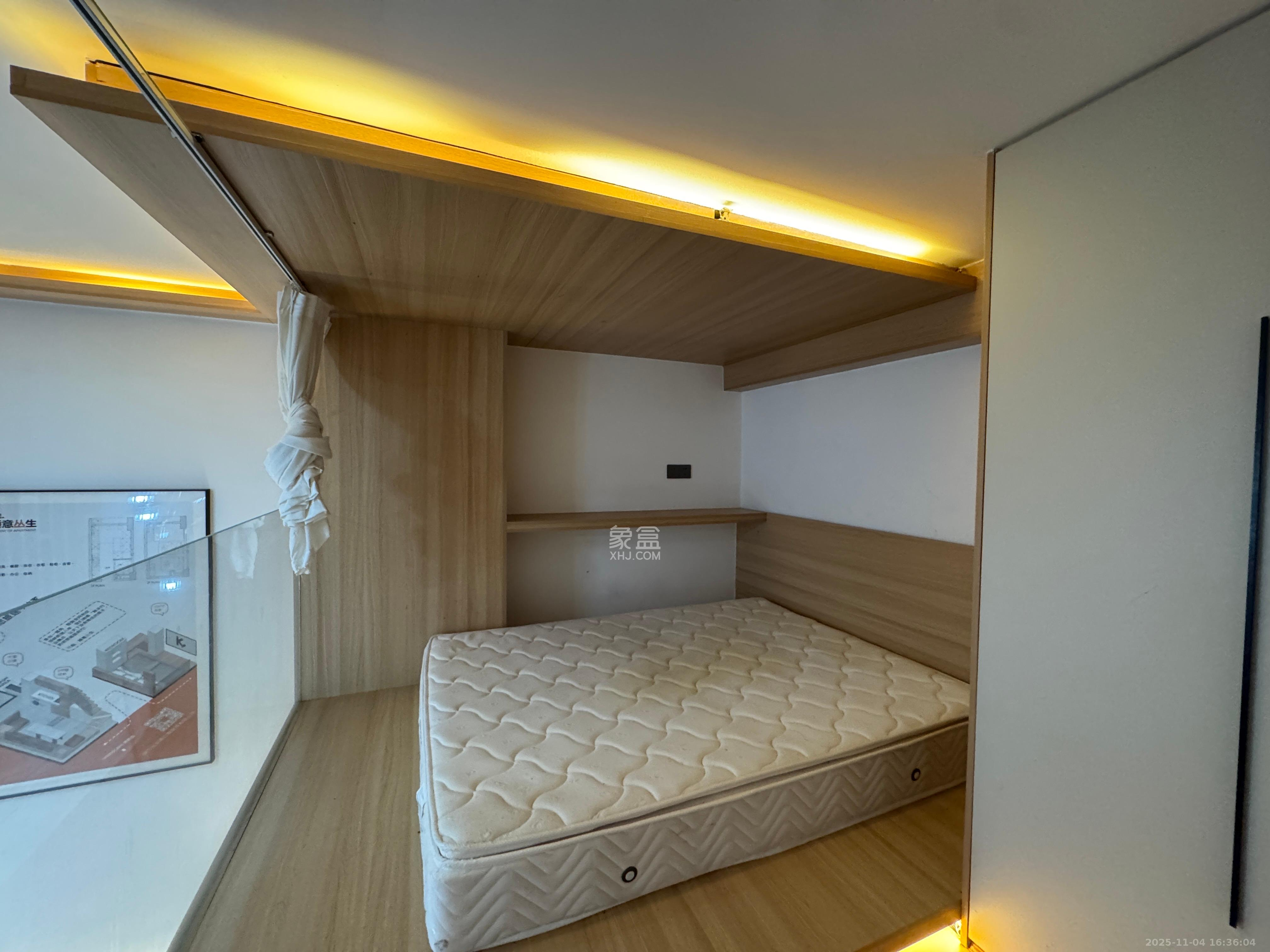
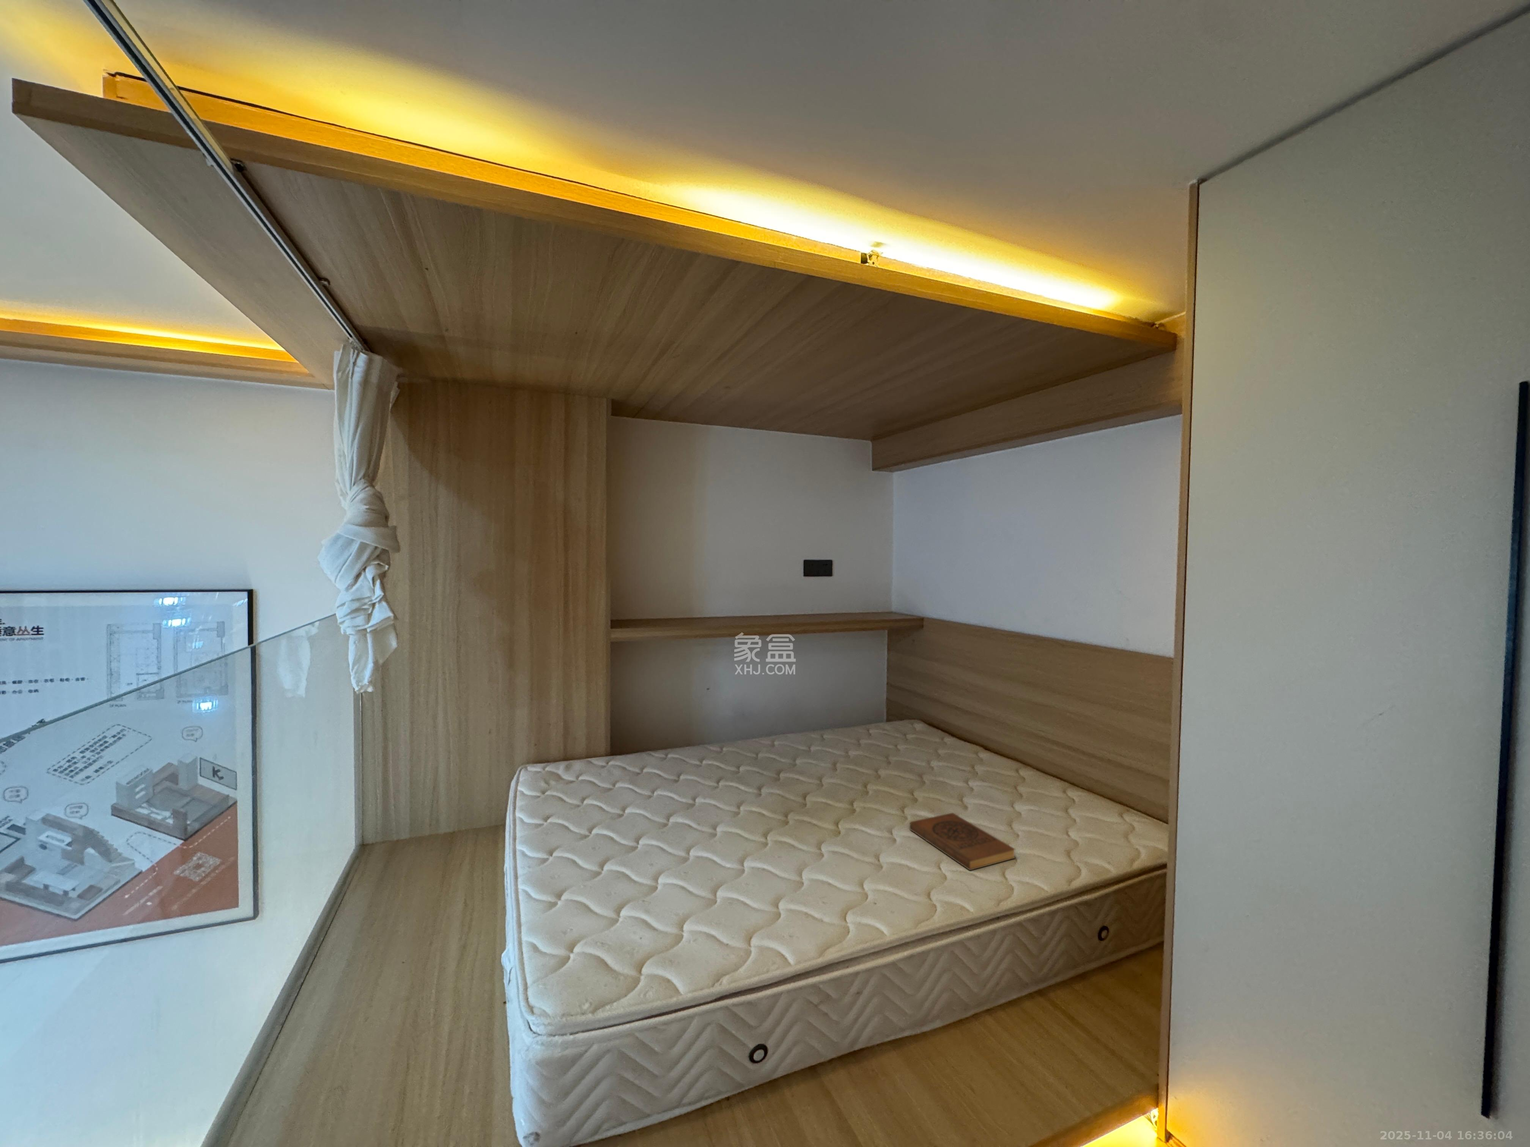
+ book (960, 839)
